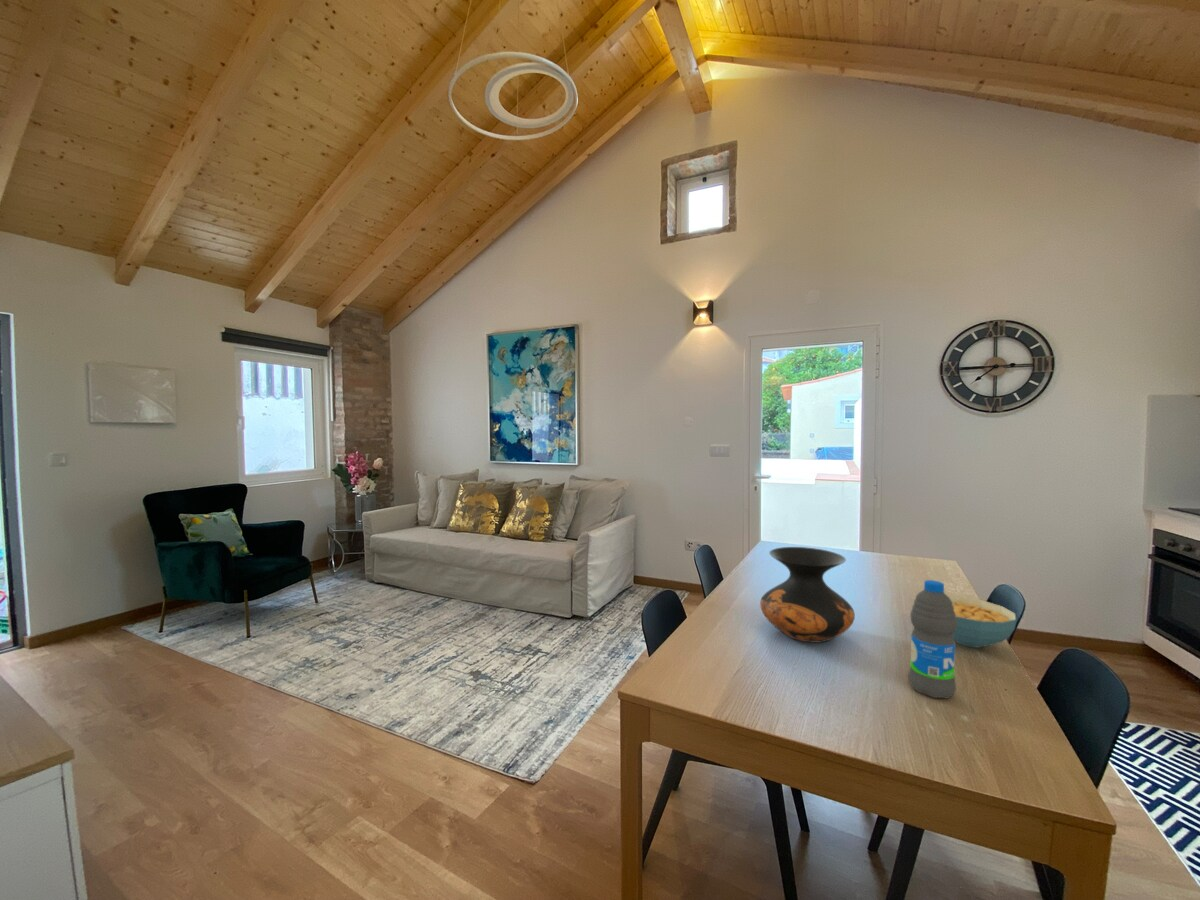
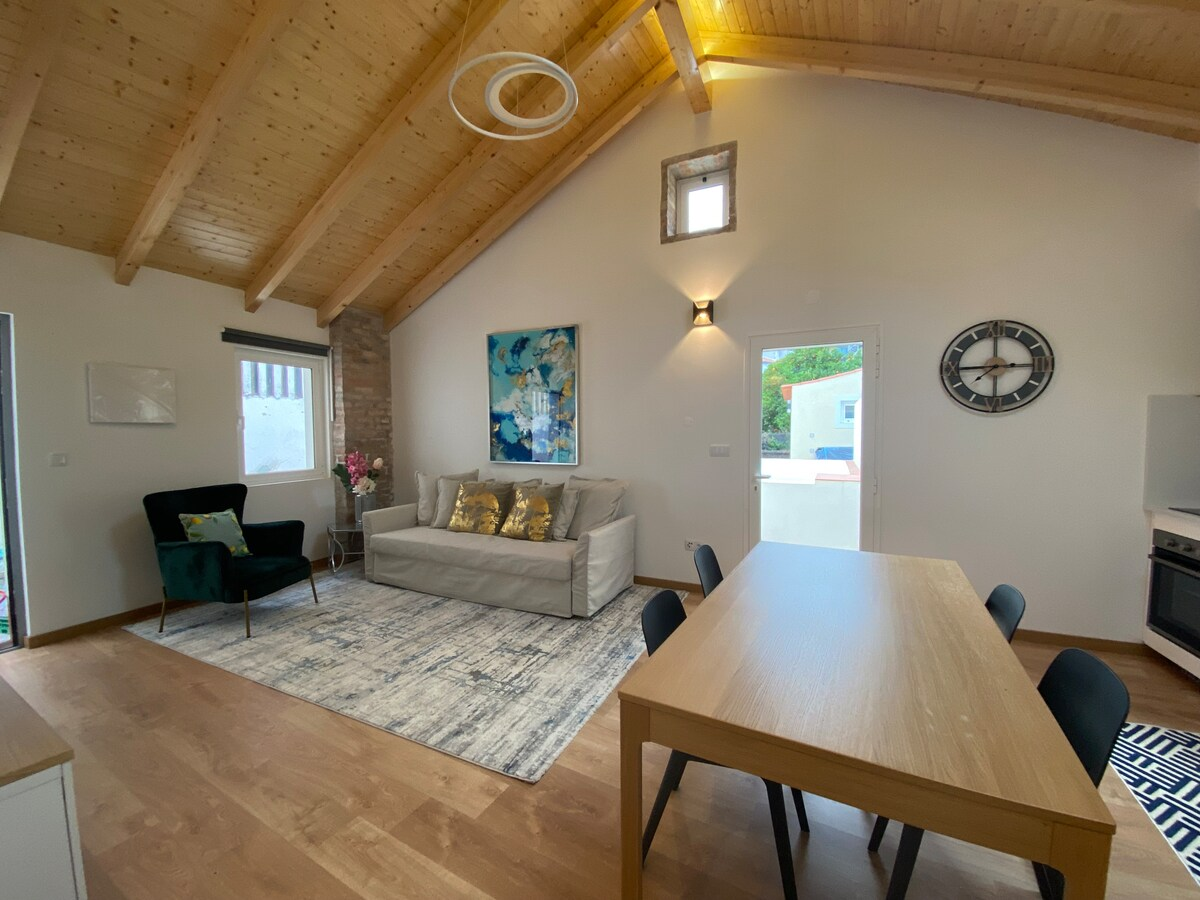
- water bottle (932, 636)
- cereal bowl (968, 625)
- vase (805, 594)
